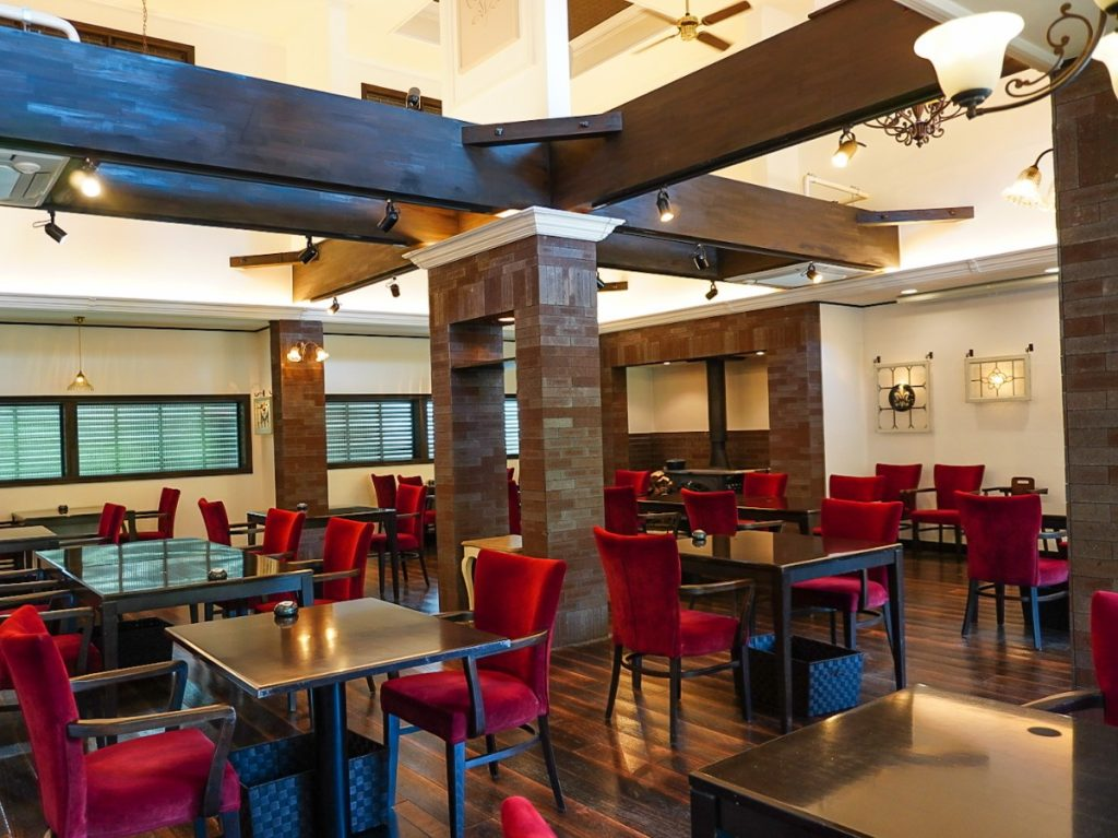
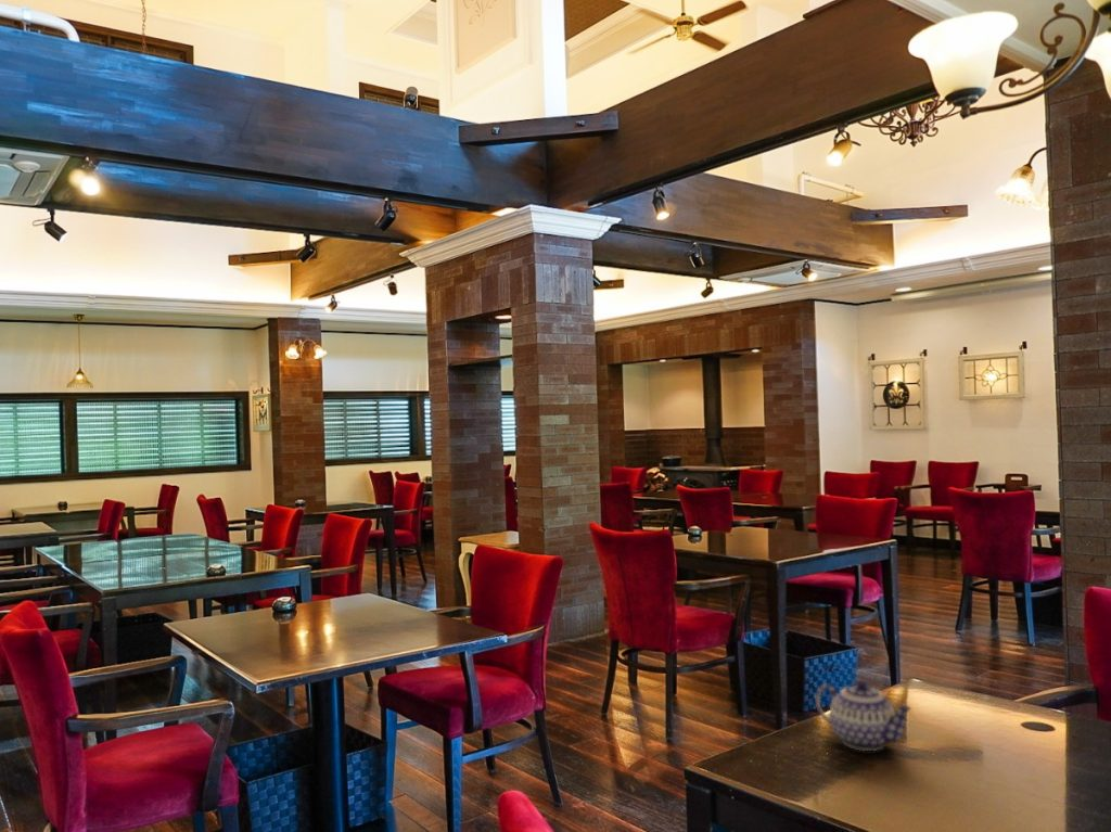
+ teapot (861, 712)
